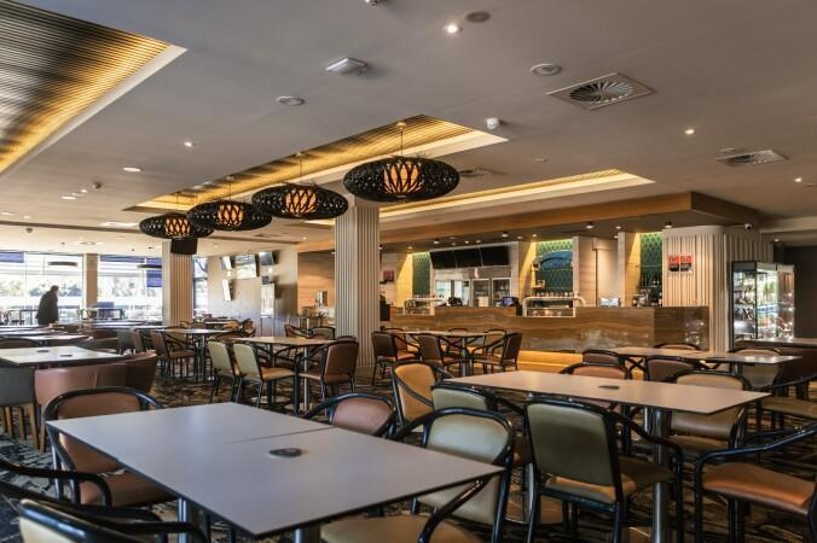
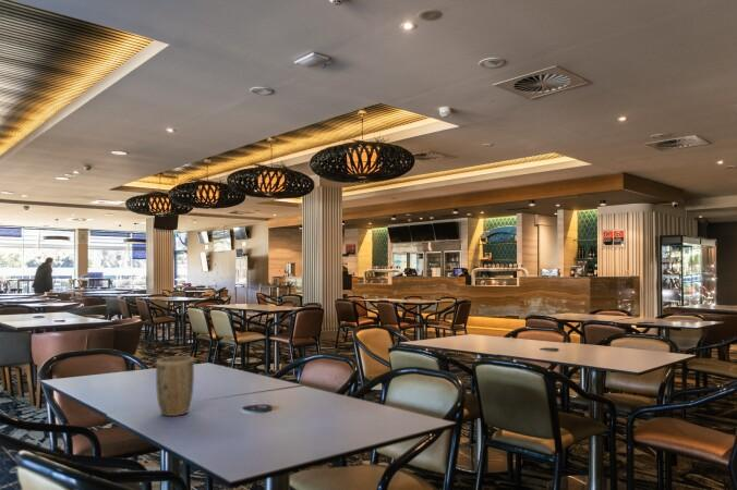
+ plant pot (174, 385)
